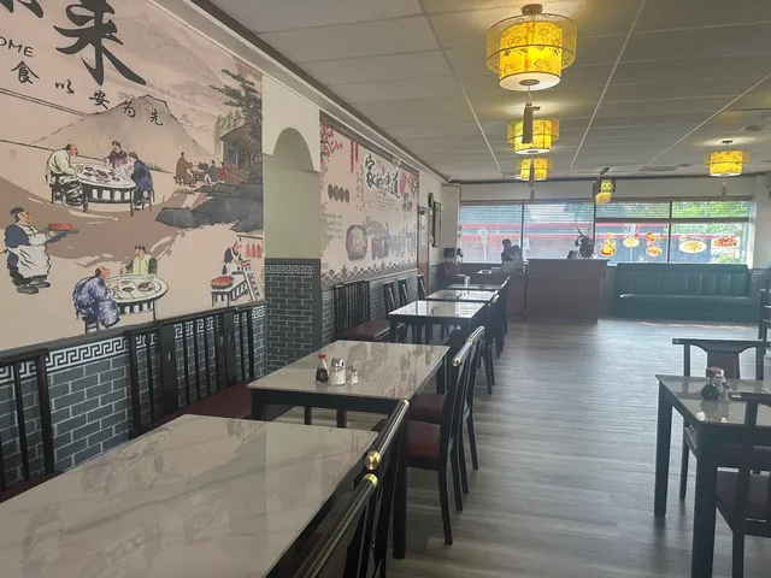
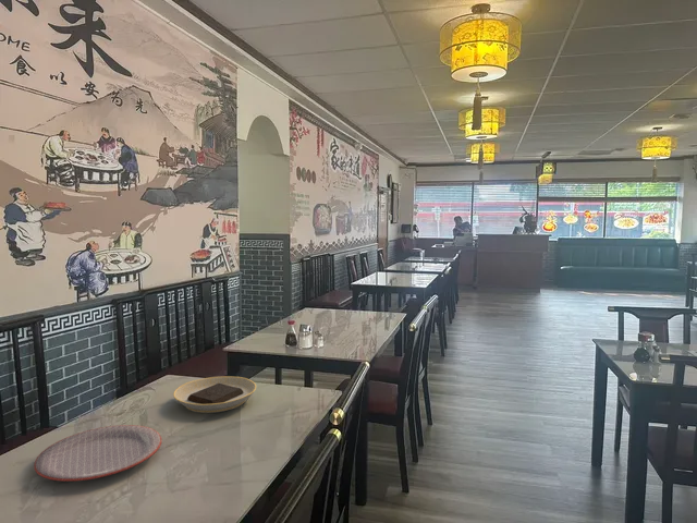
+ plate (101, 453)
+ plate (216, 394)
